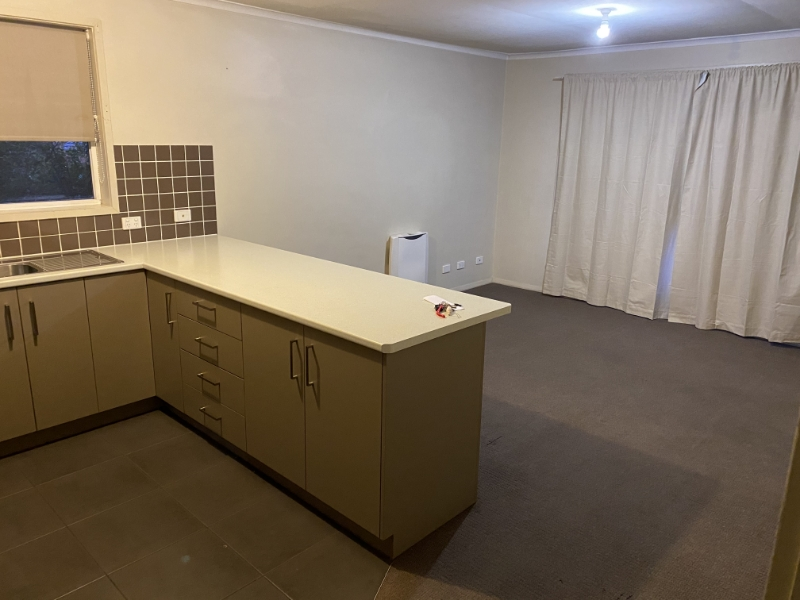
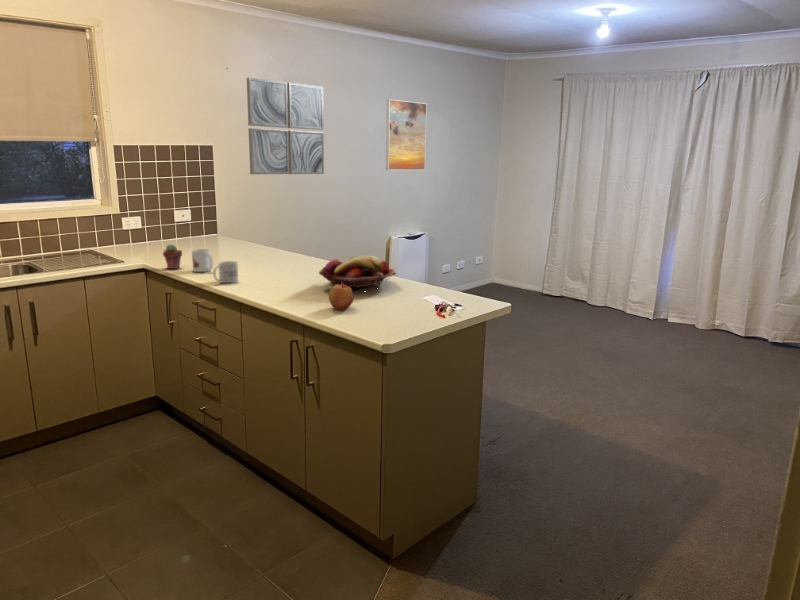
+ mug (225, 272)
+ wall art (287, 130)
+ potted succulent (172, 256)
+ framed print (406, 136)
+ mug (203, 260)
+ apple (340, 295)
+ fruit basket (358, 270)
